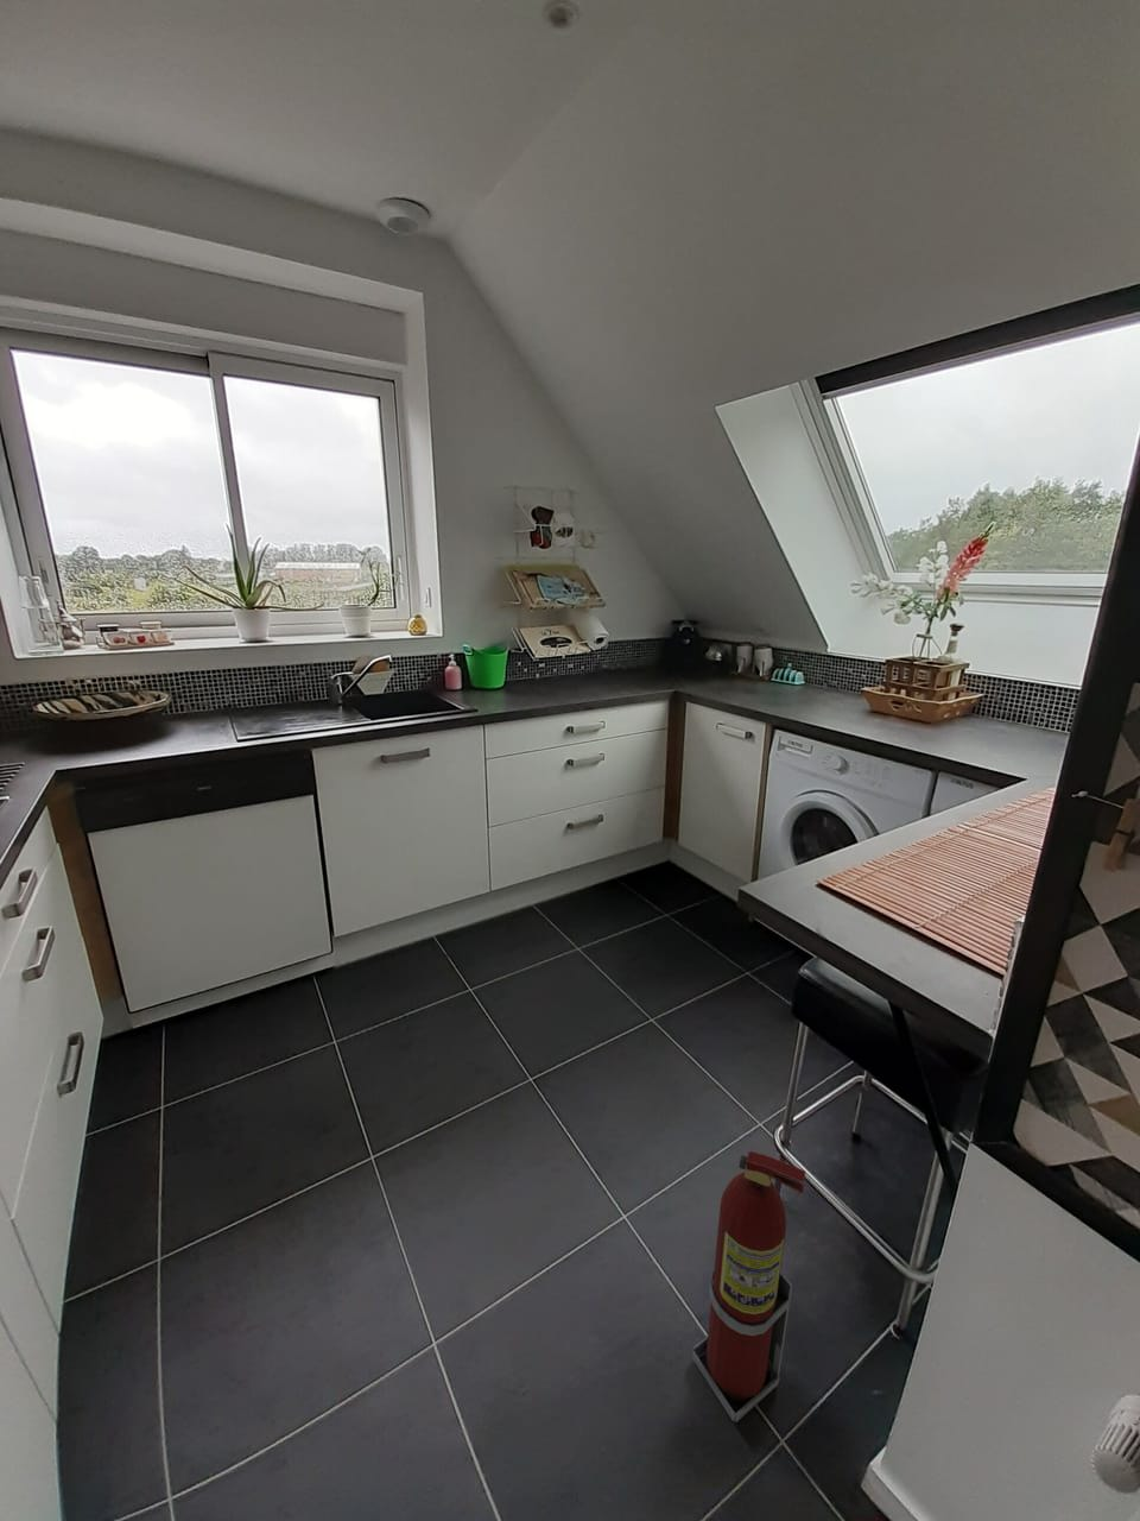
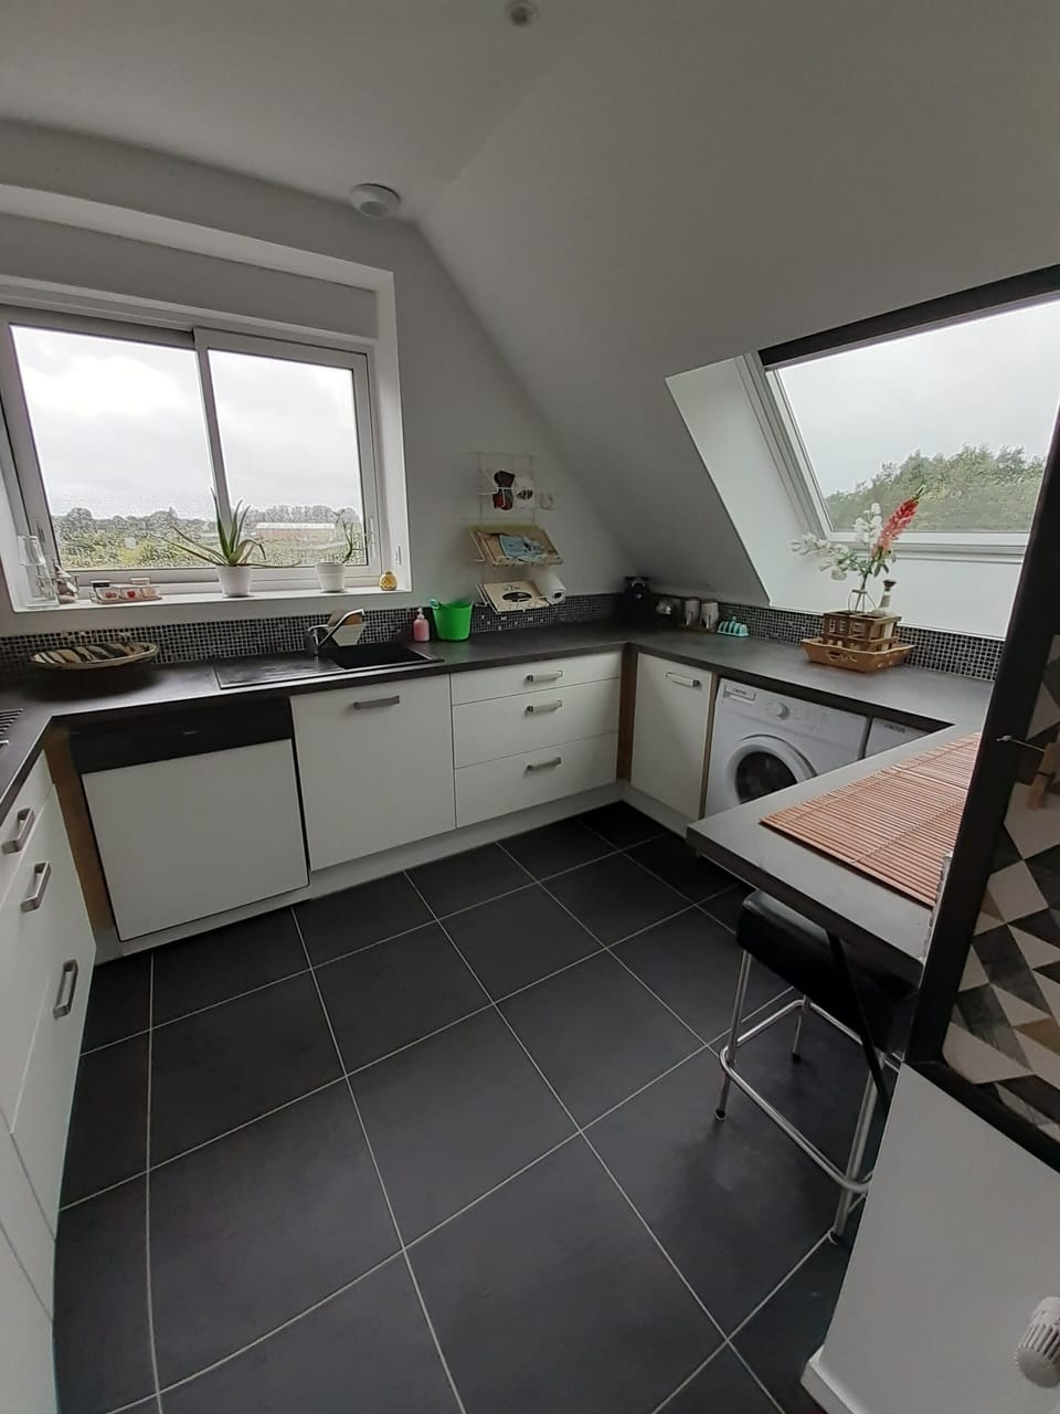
- fire extinguisher (747, 1274)
